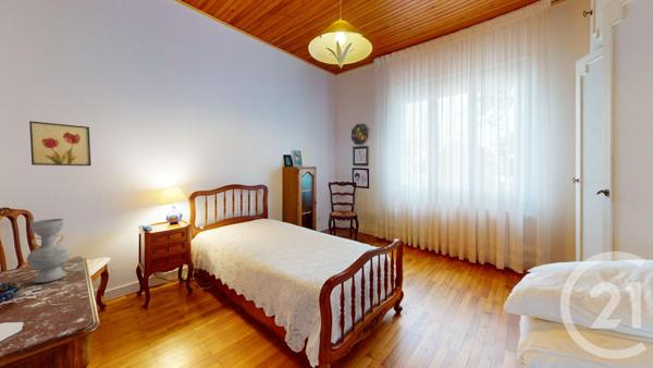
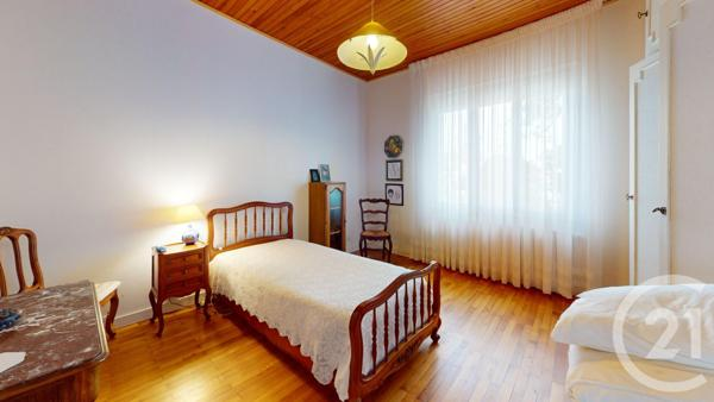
- decorative vase (49, 249)
- wall art (61, 145)
